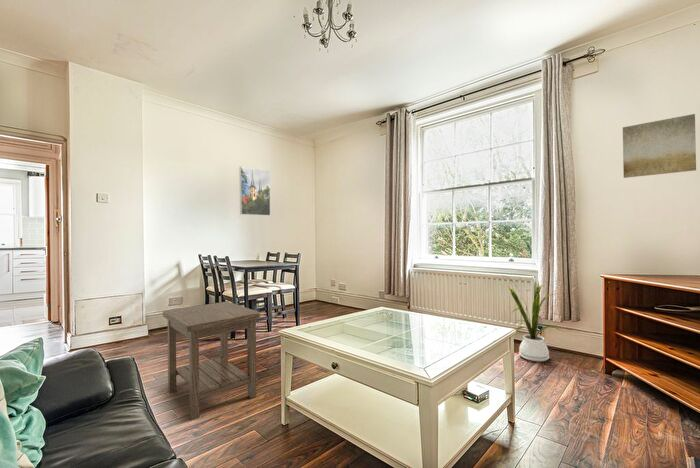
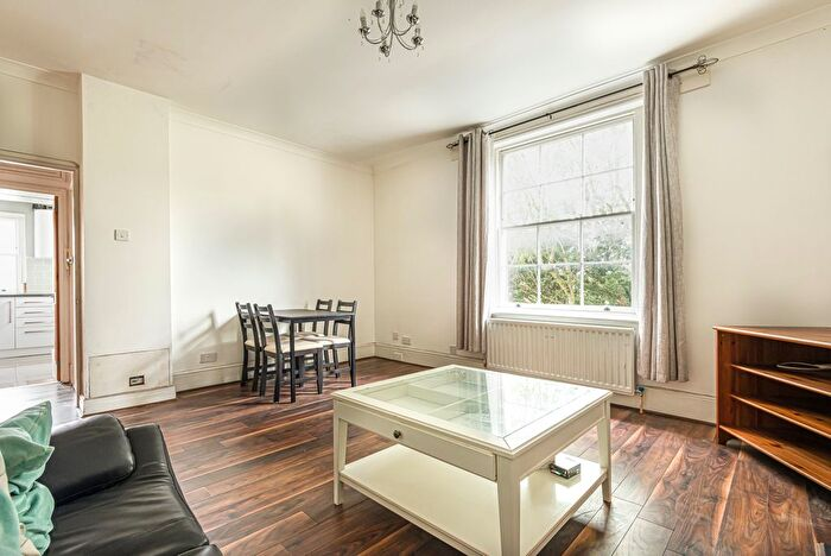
- side table (214, 358)
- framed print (255, 191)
- house plant (529, 316)
- wall art (657, 147)
